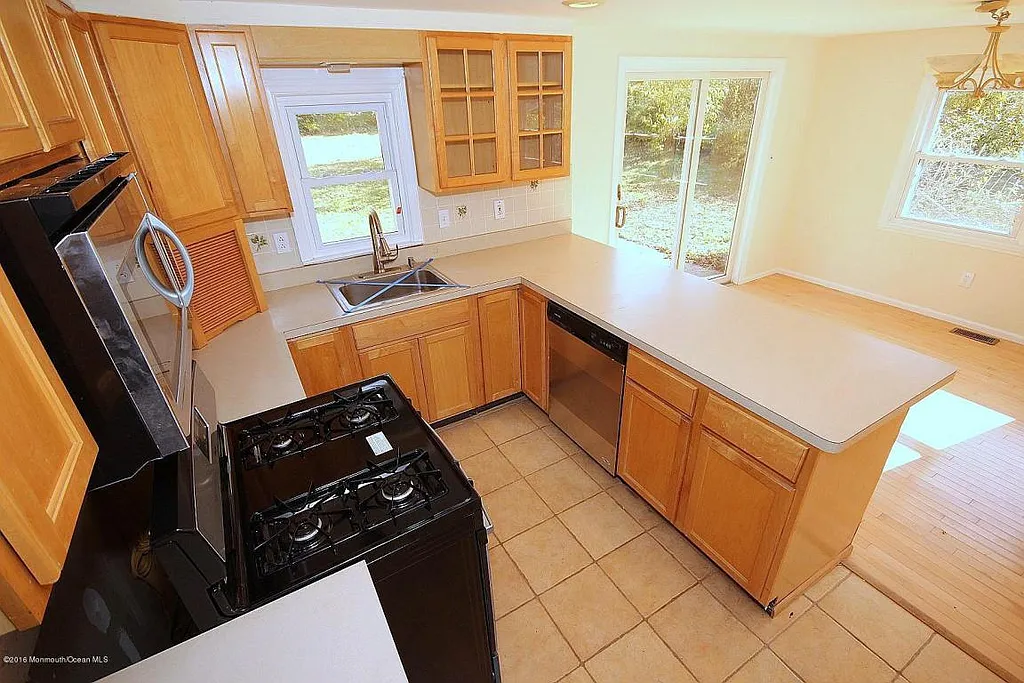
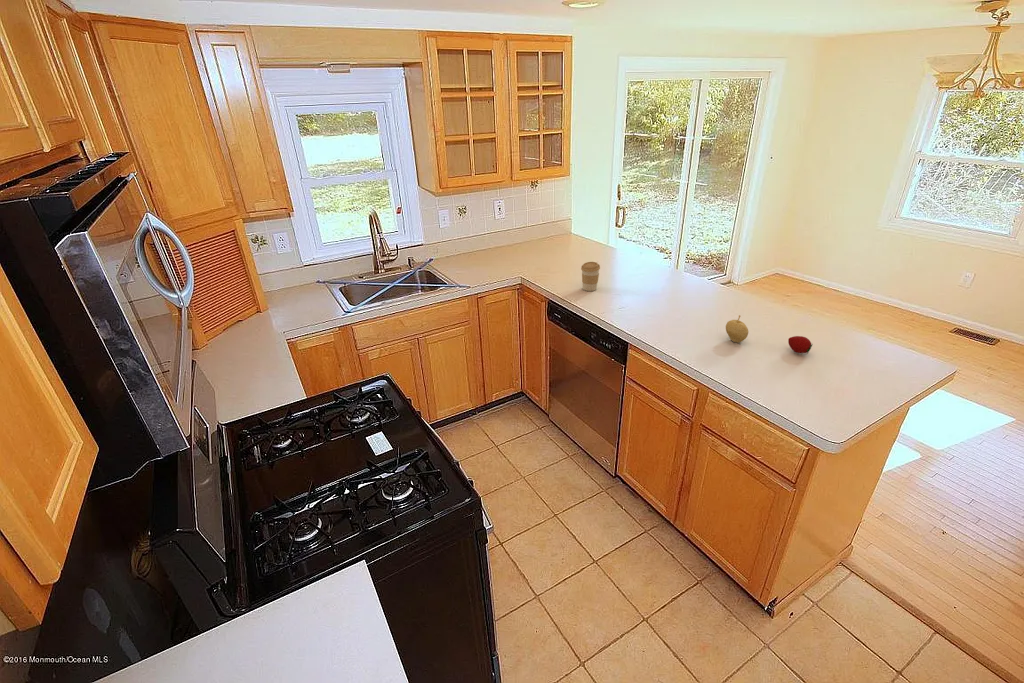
+ coffee cup (590, 276)
+ fruit (799, 344)
+ fruit (736, 329)
